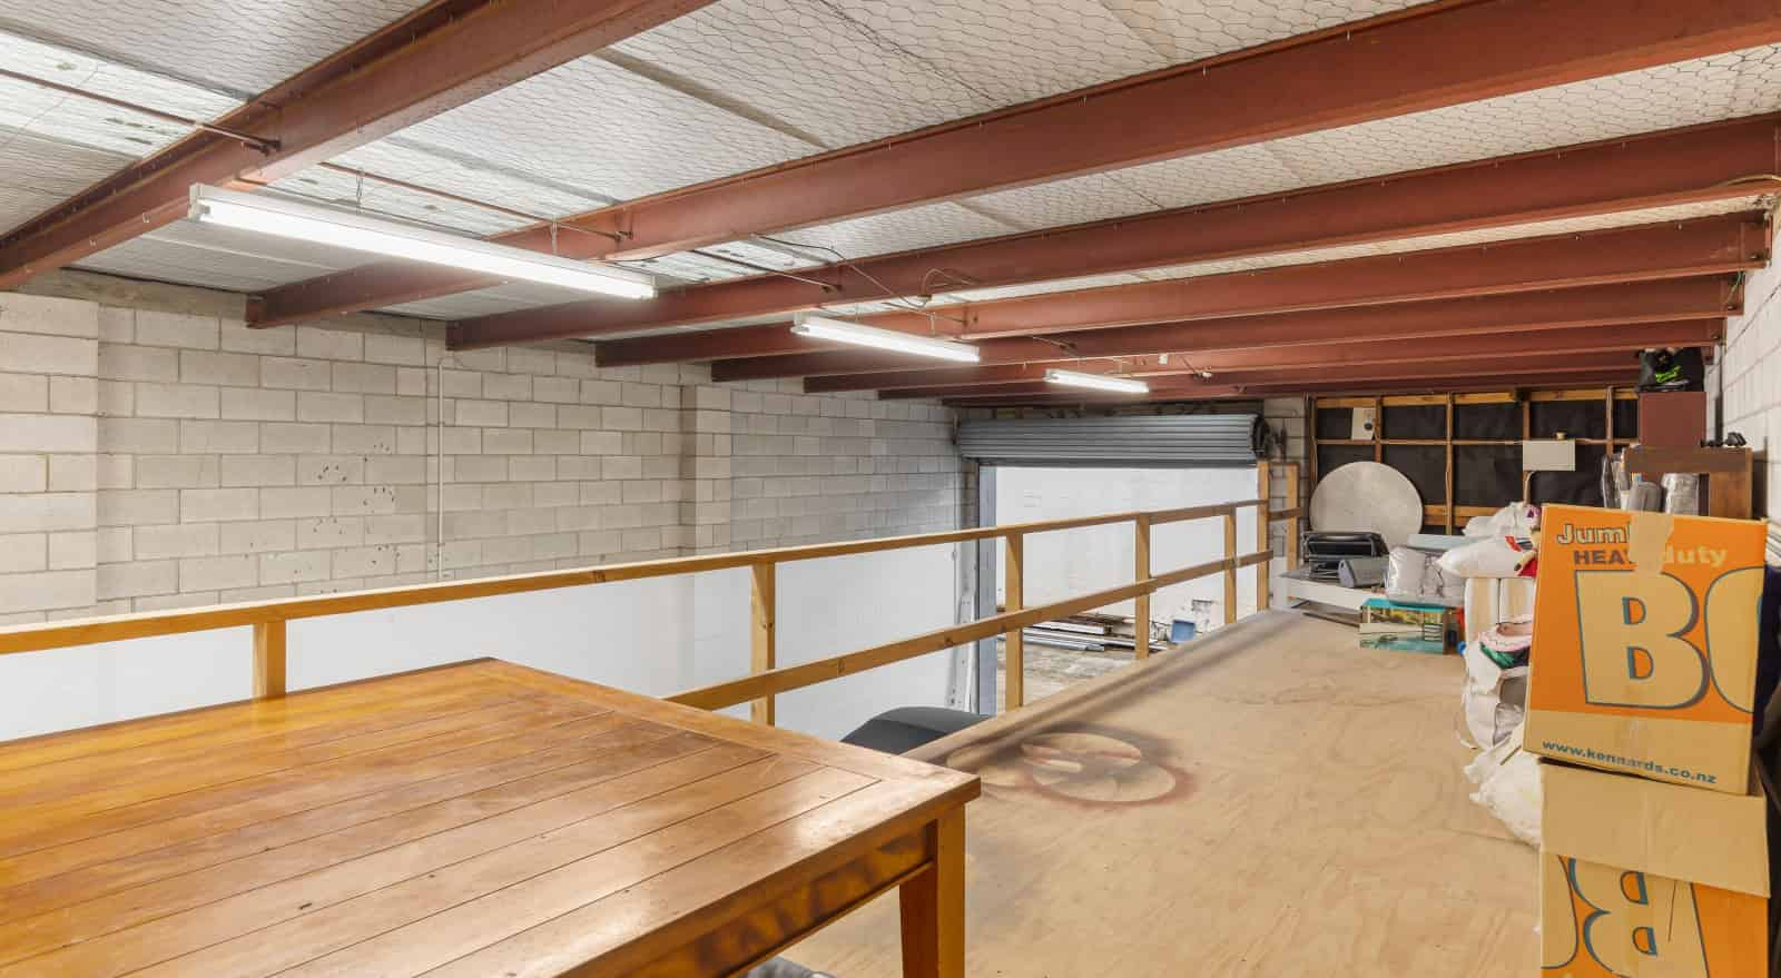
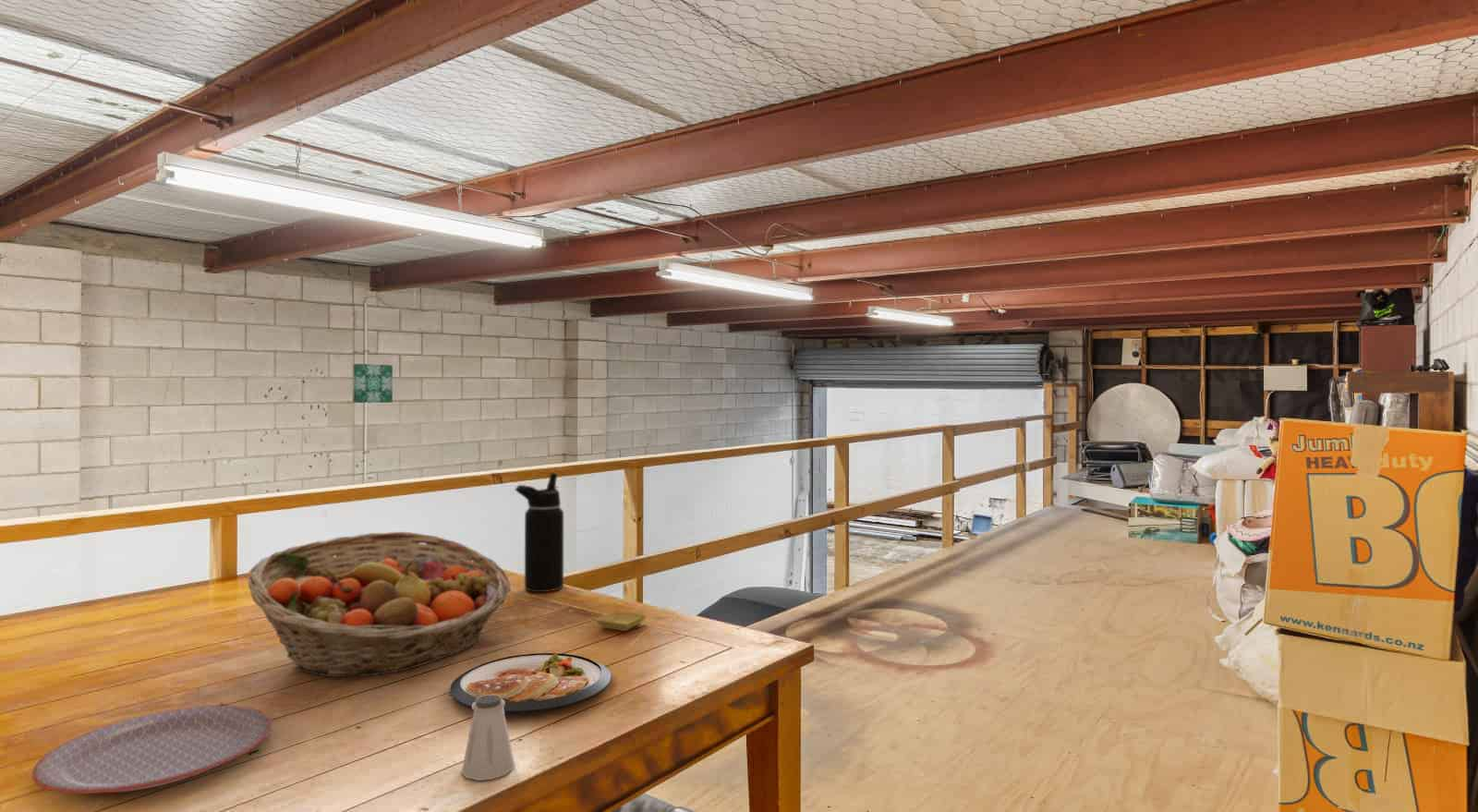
+ fruit basket (387, 597)
+ water bottle (539, 531)
+ saucer (621, 621)
+ wall art (372, 383)
+ plate (160, 750)
+ saltshaker (488, 733)
+ dish (532, 676)
